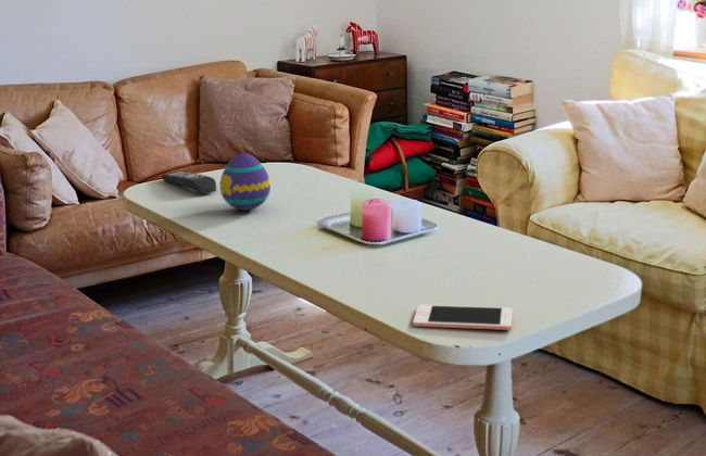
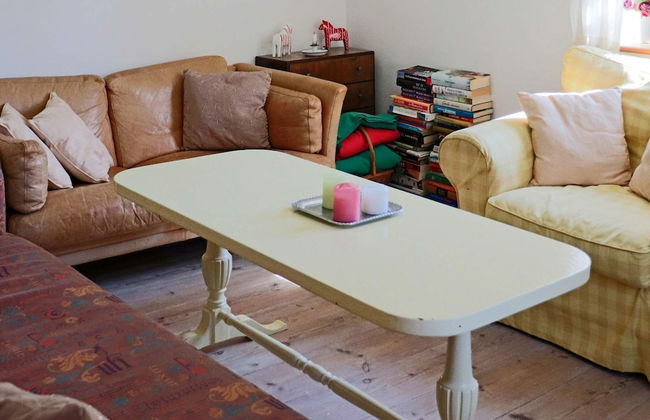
- remote control (188, 180)
- cell phone (463, 317)
- decorative egg (244, 181)
